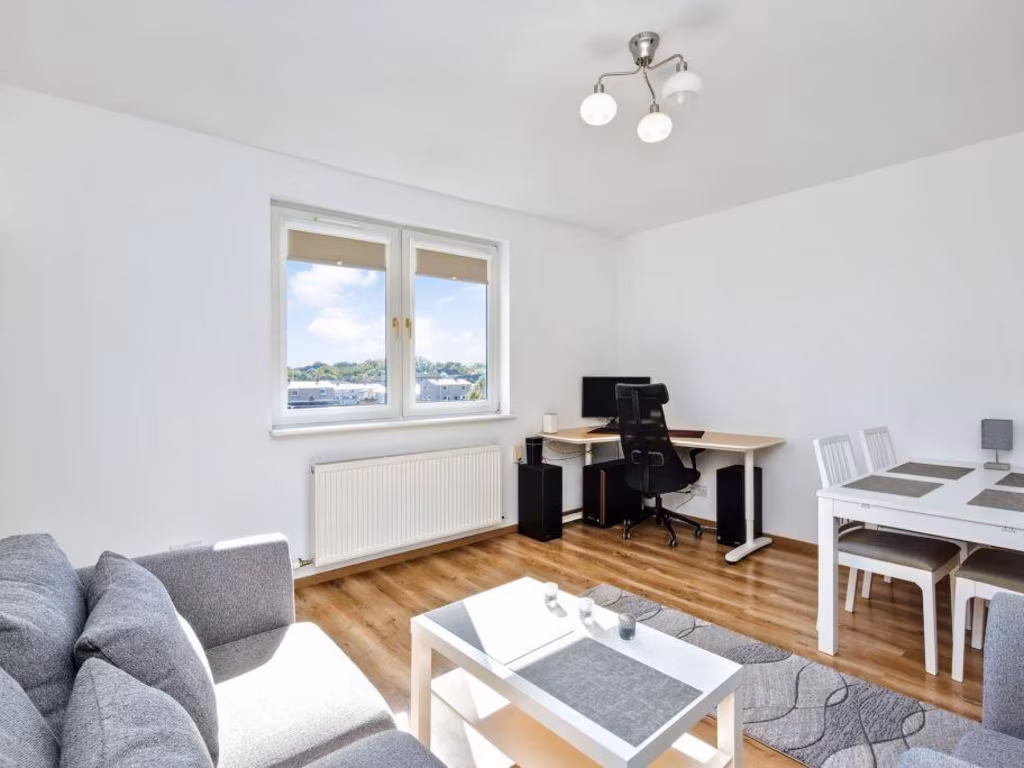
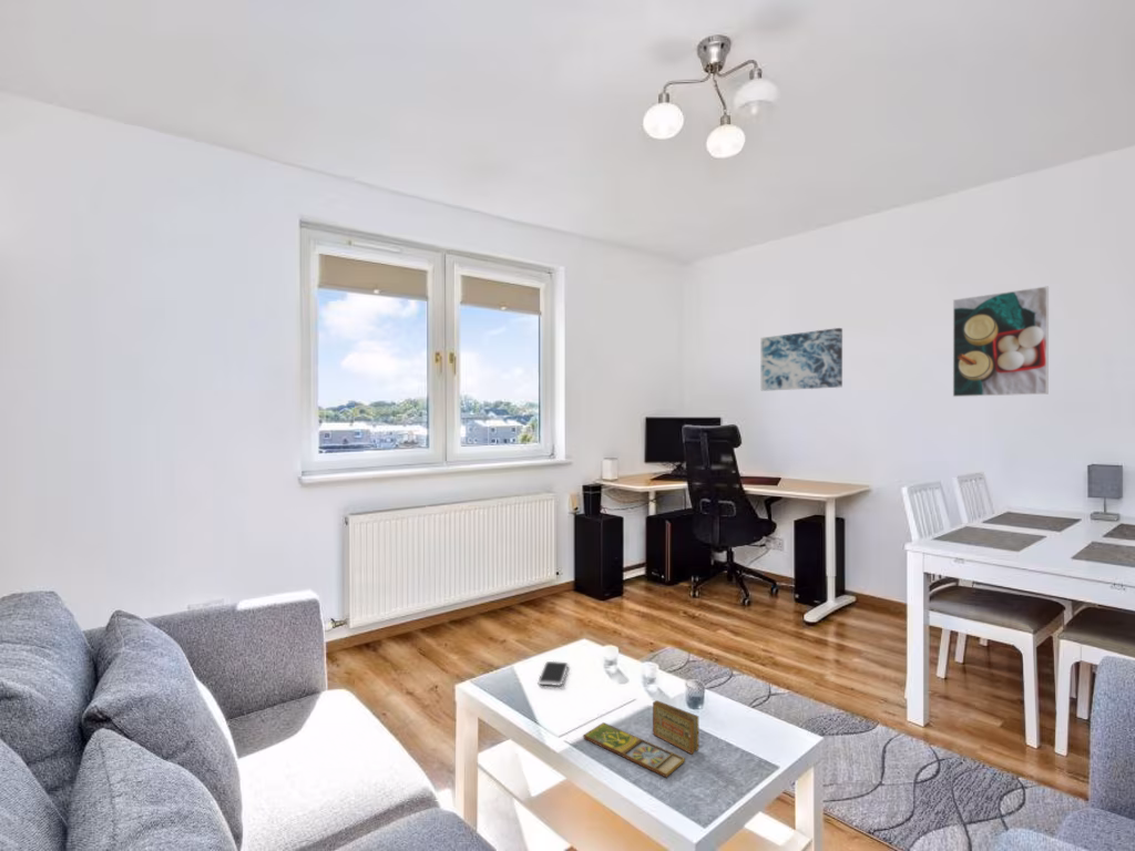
+ wall art (799, 360)
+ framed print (998, 344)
+ smartphone (553, 673)
+ board game (634, 736)
